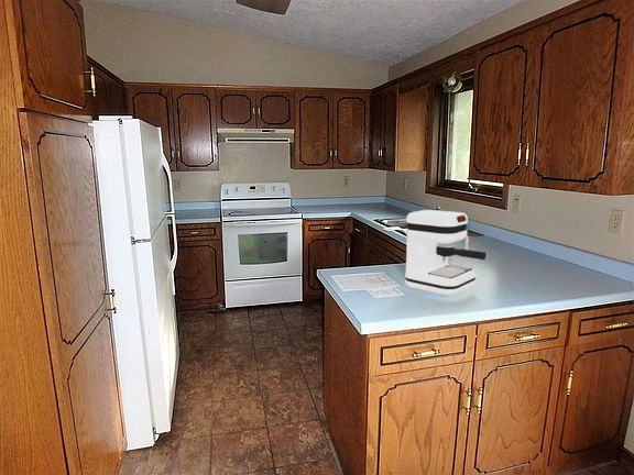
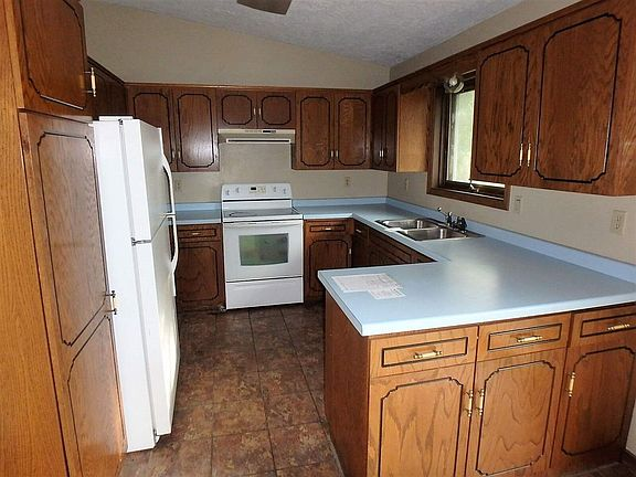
- coffee maker (440, 250)
